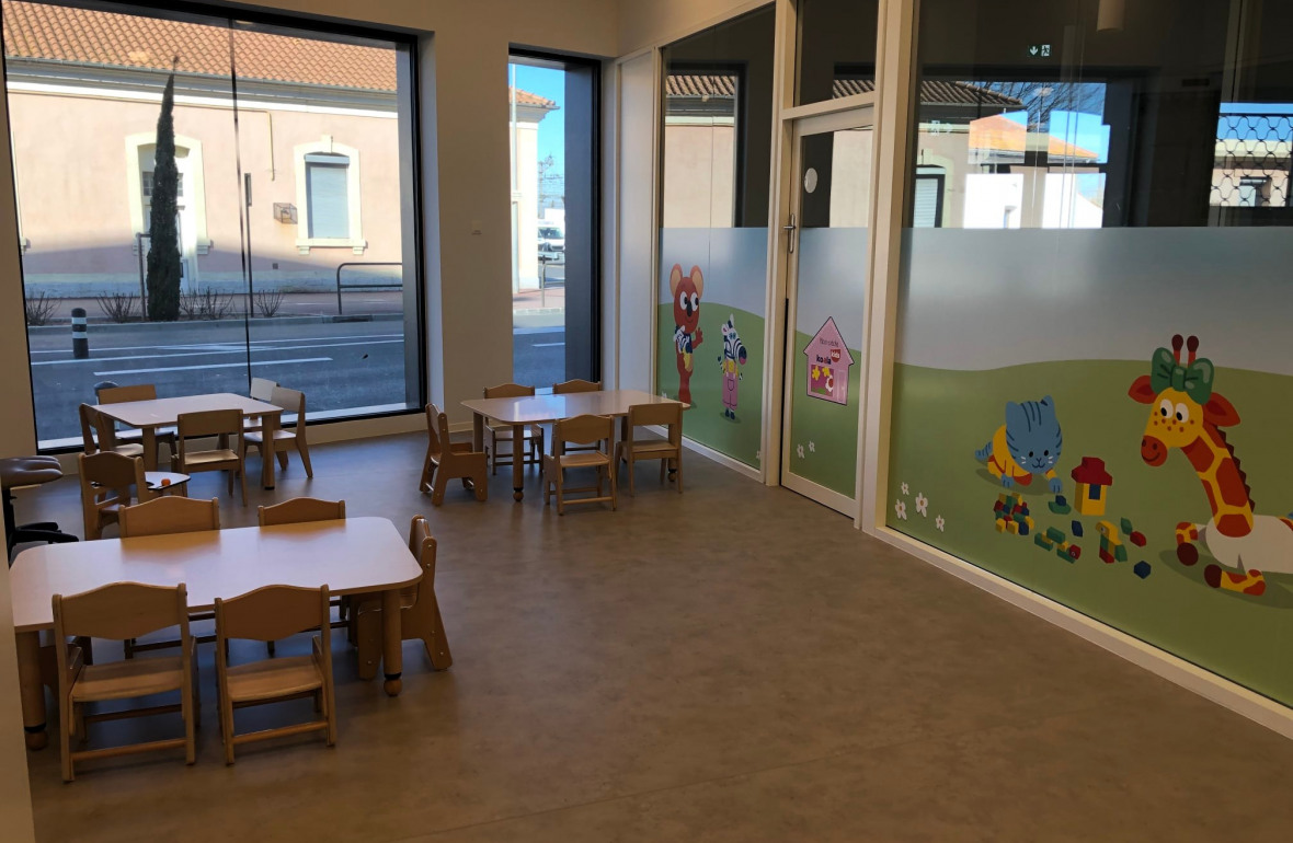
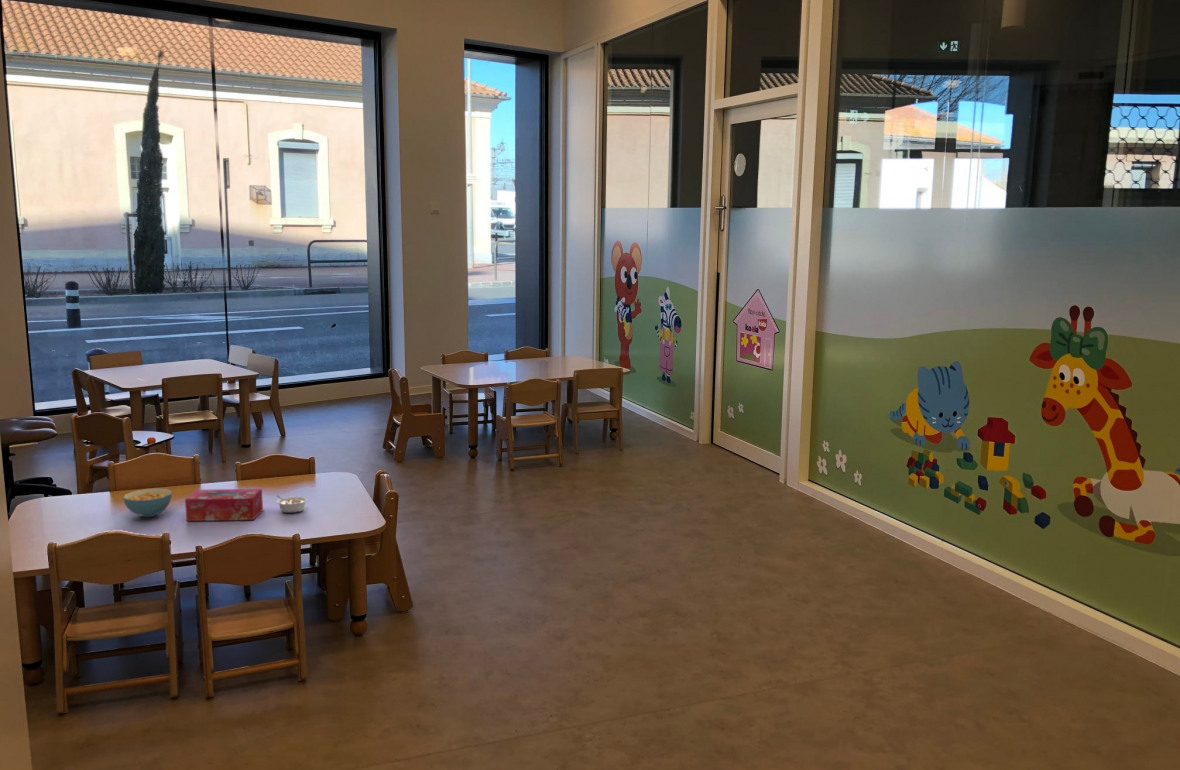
+ legume (291, 504)
+ tissue box (224, 504)
+ cereal bowl (148, 504)
